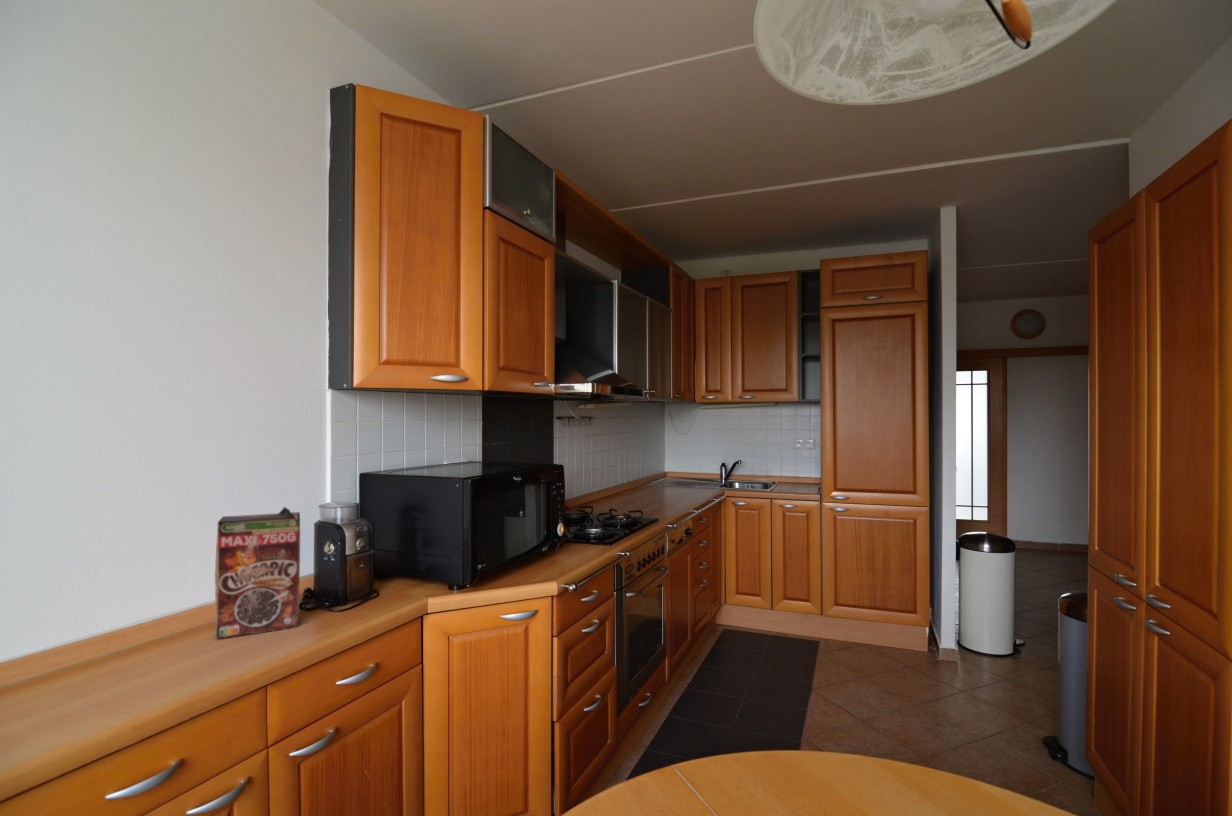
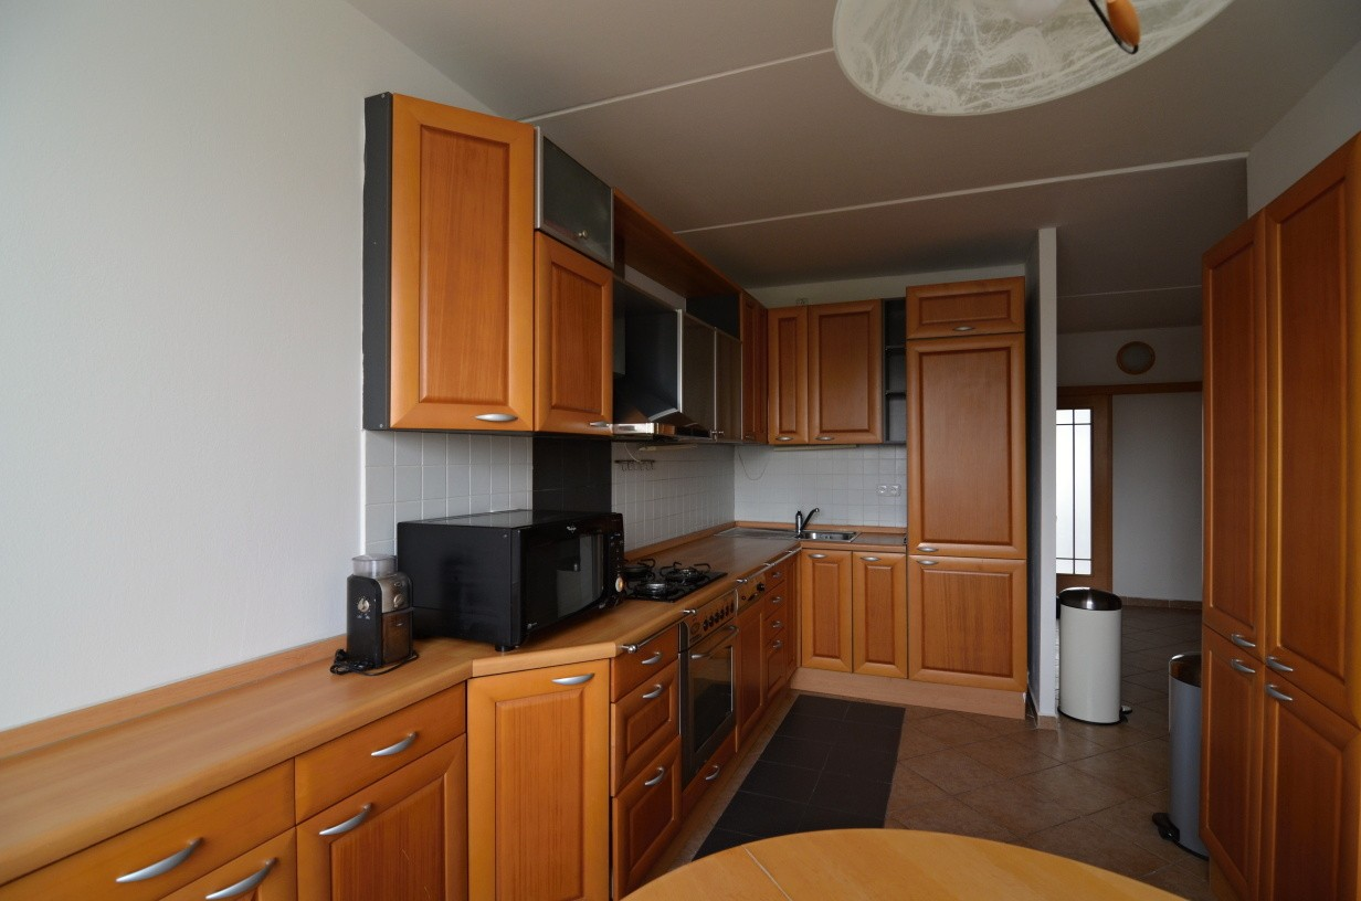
- cereal box (258, 567)
